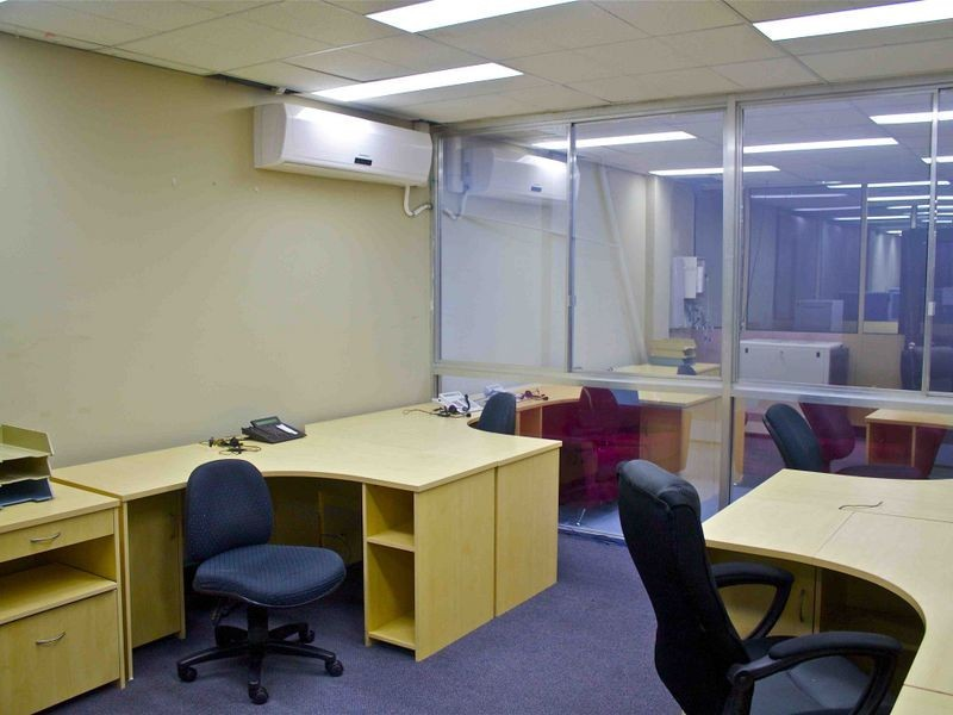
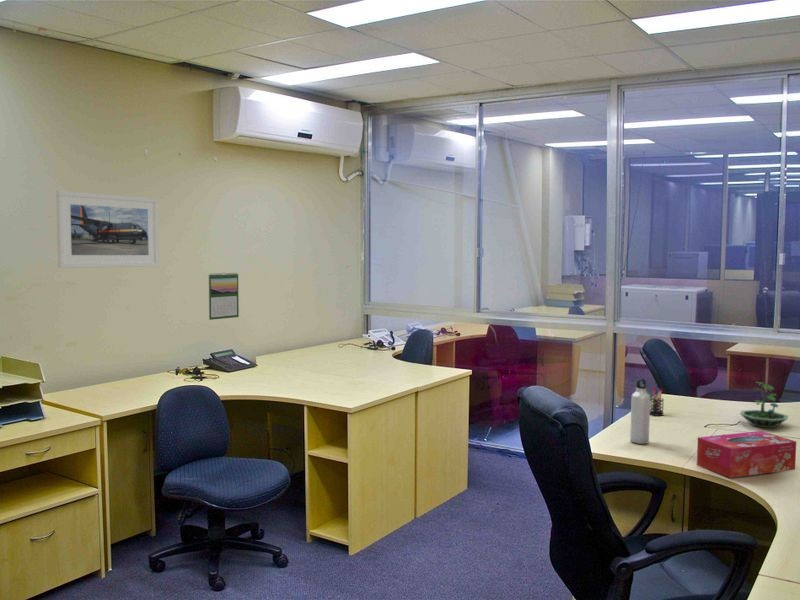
+ tissue box (746, 453)
+ terrarium (763, 391)
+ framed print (110, 231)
+ pen holder (654, 400)
+ water bottle (640, 410)
+ calendar (223, 295)
